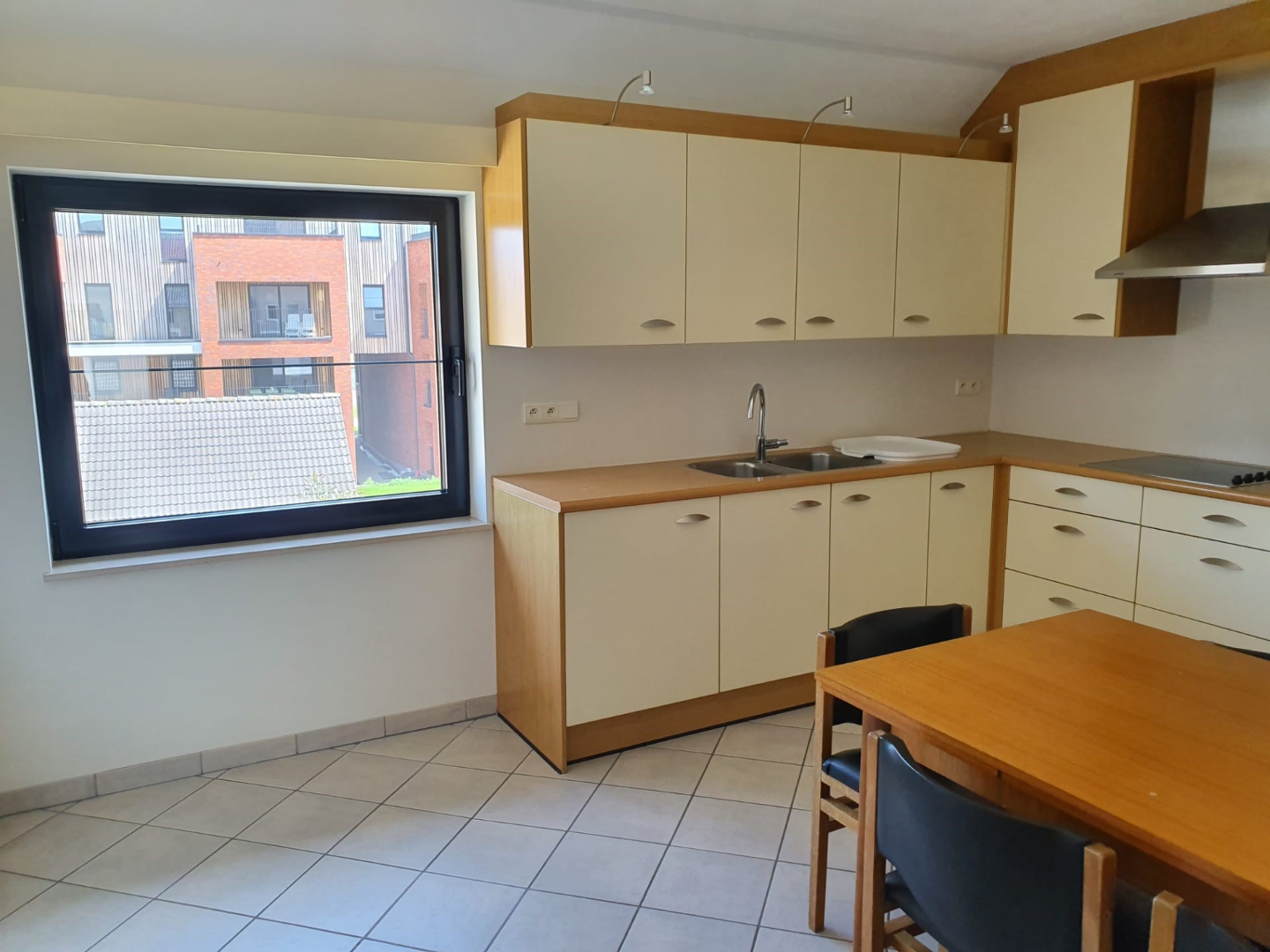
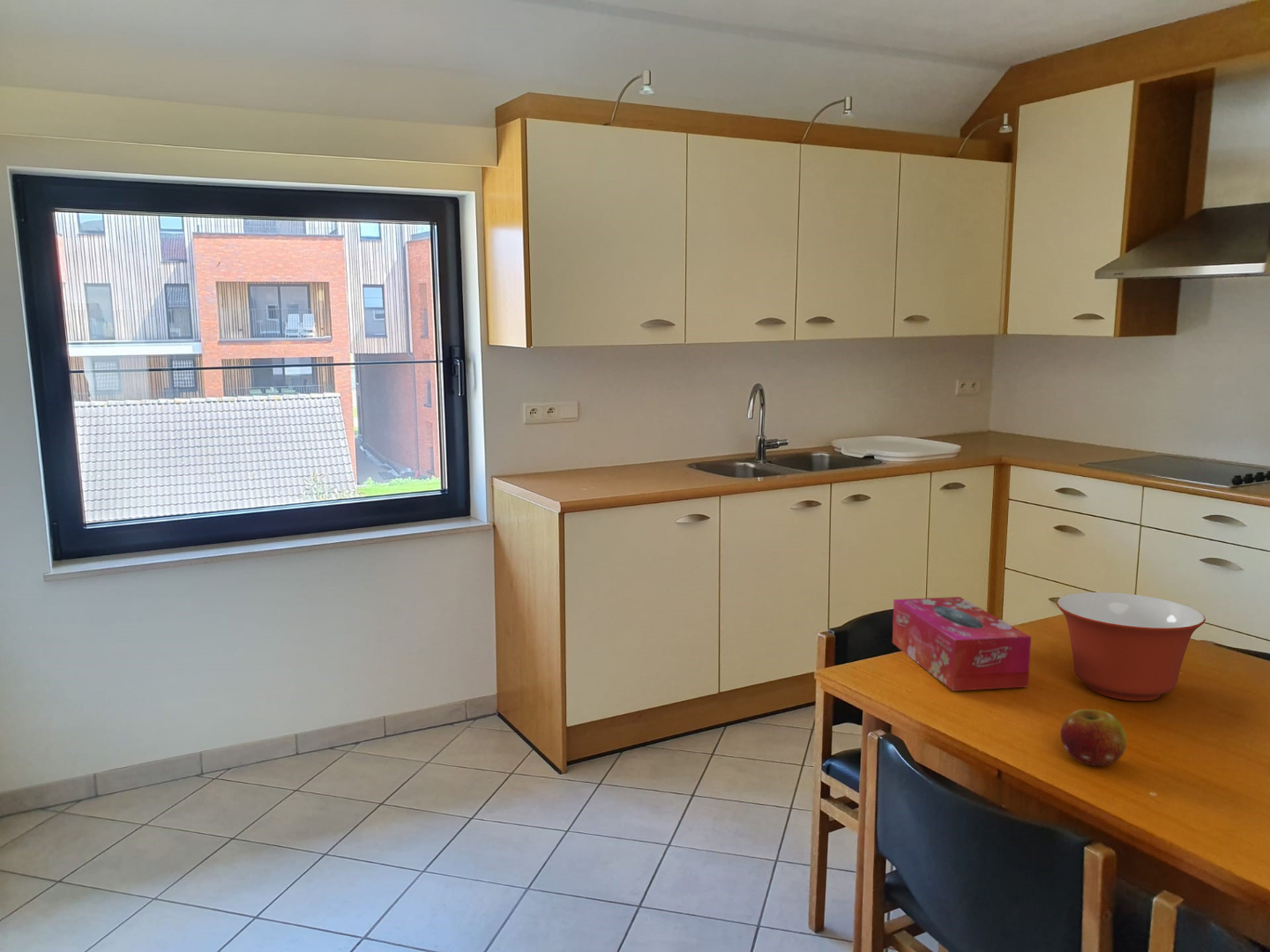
+ mixing bowl (1125, 649)
+ tissue box (956, 640)
+ fruit (1093, 736)
